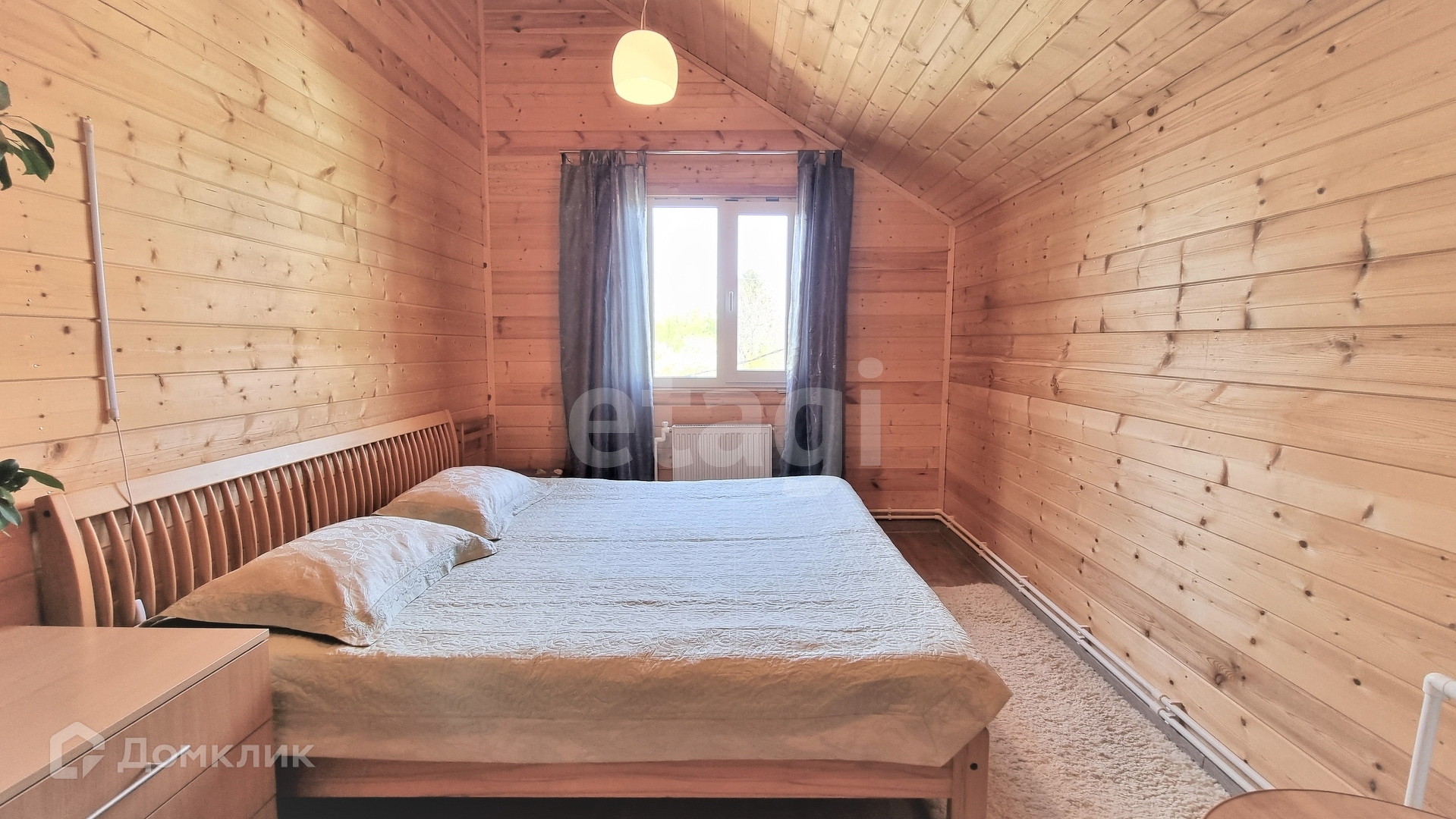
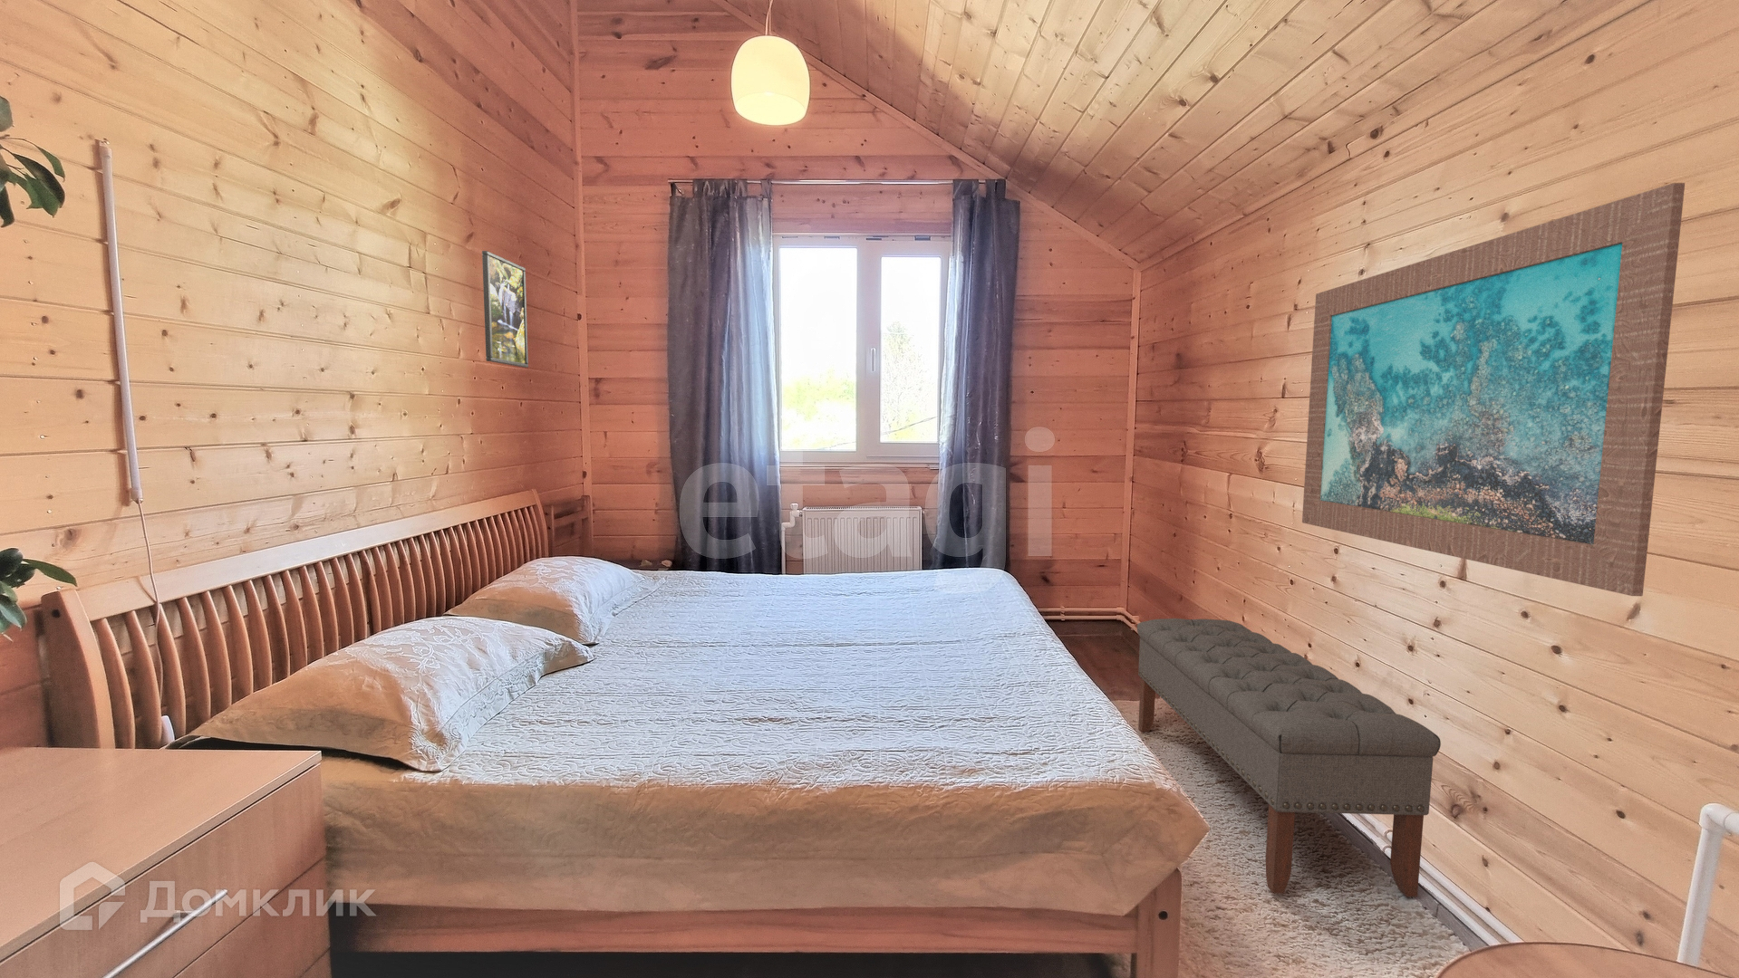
+ wall art (1434, 404)
+ bench (1252, 727)
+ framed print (505, 313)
